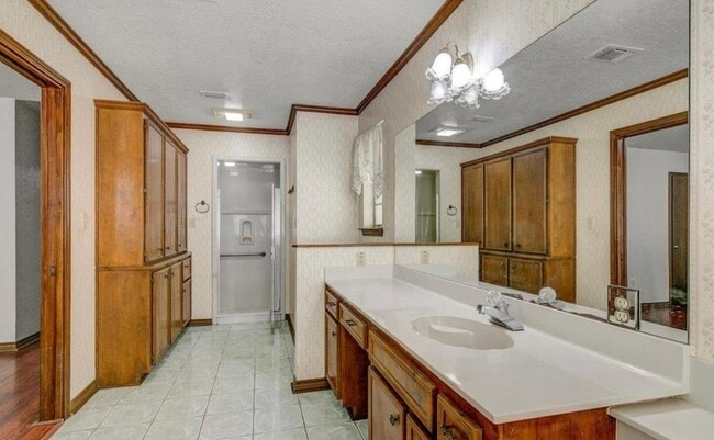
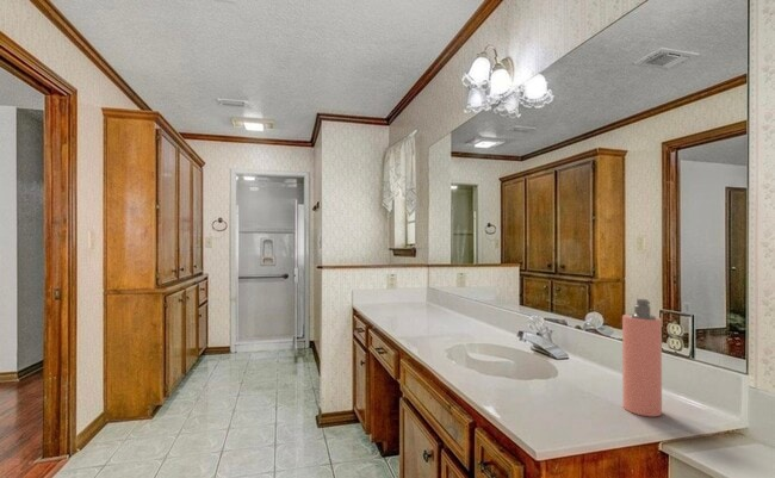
+ spray bottle (641, 354)
